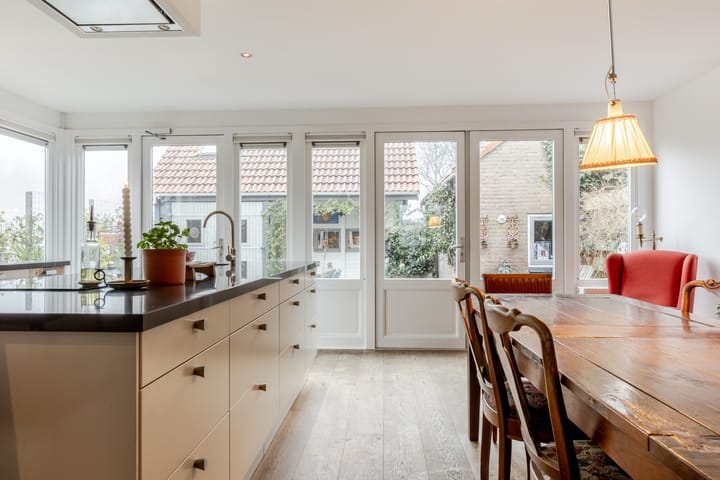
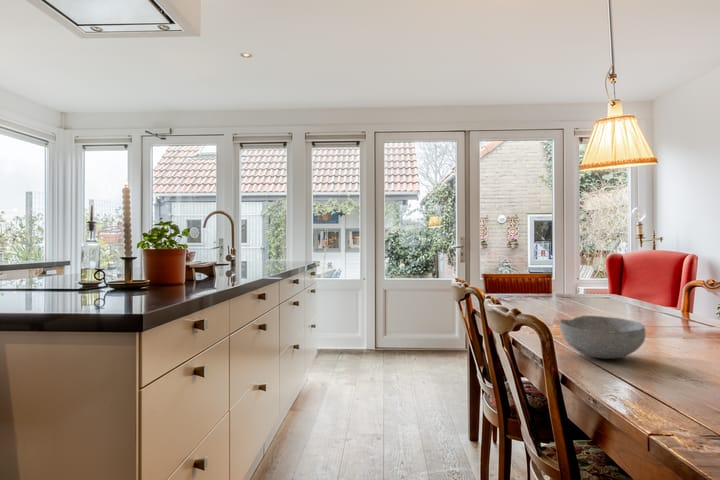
+ bowl (601, 338)
